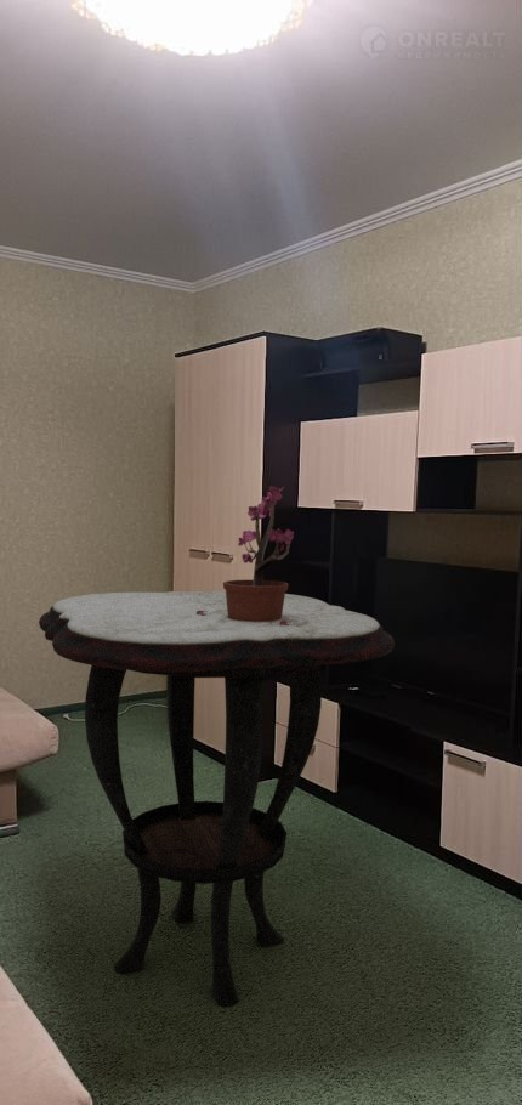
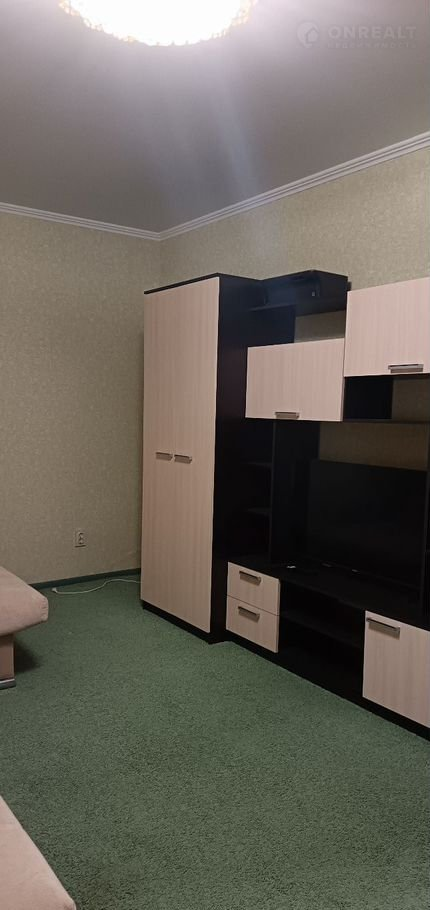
- potted plant (248, 550)
- side table (193, 783)
